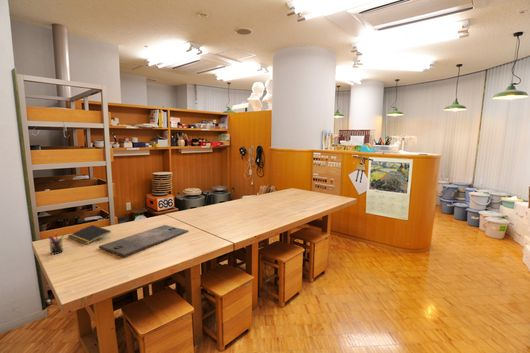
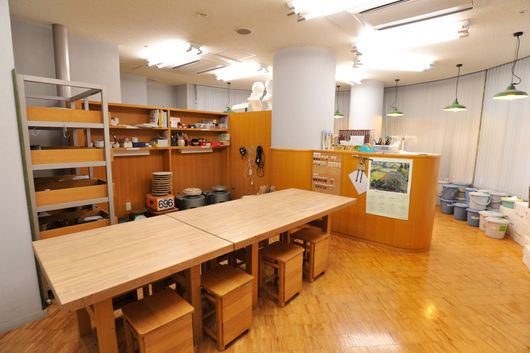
- pen holder (57, 241)
- cutting board (147, 238)
- notepad (89, 234)
